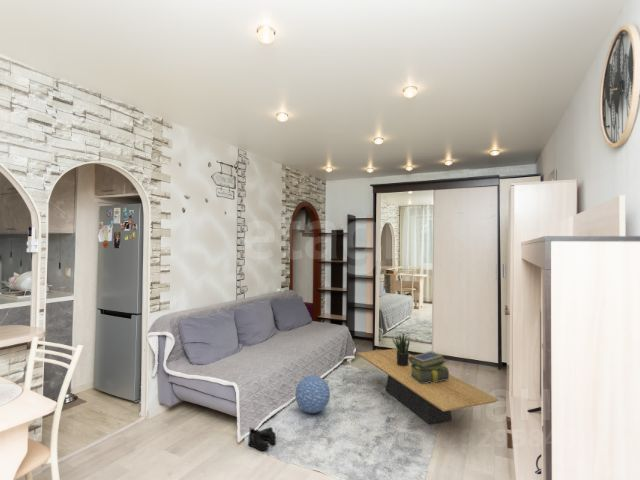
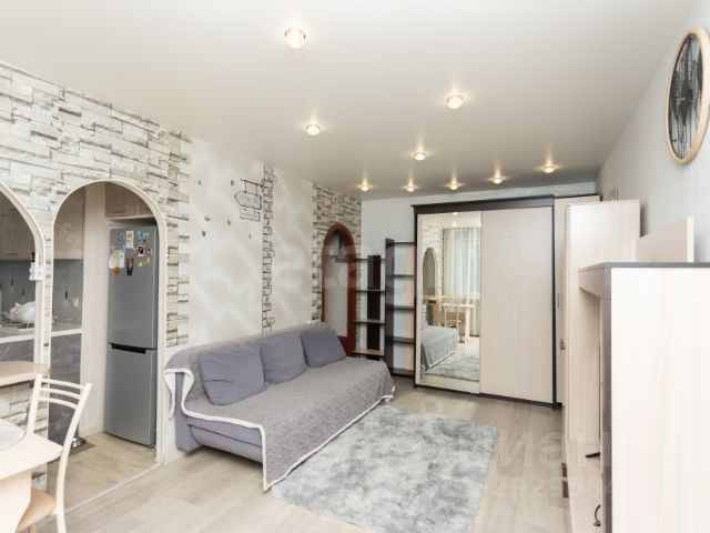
- boots (264, 433)
- stack of books (428, 366)
- coffee table (415, 387)
- potted plant (401, 348)
- decorative ball (312, 393)
